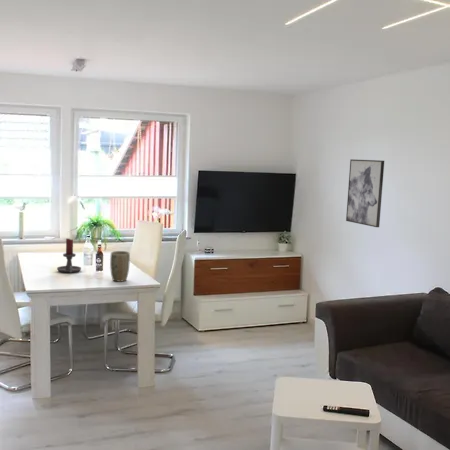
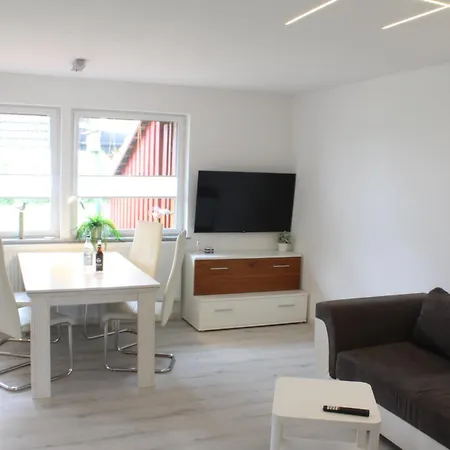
- candle holder (69, 255)
- plant pot (119, 266)
- wall art (364, 192)
